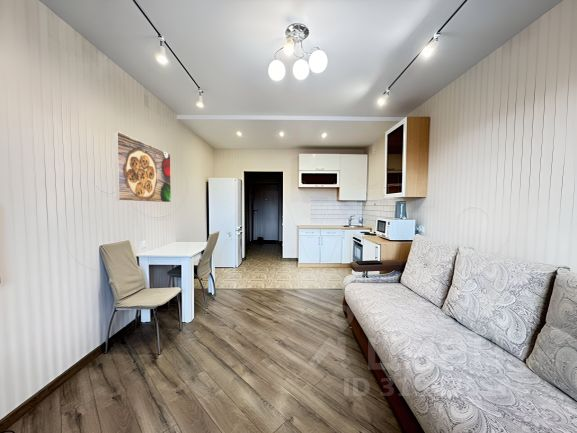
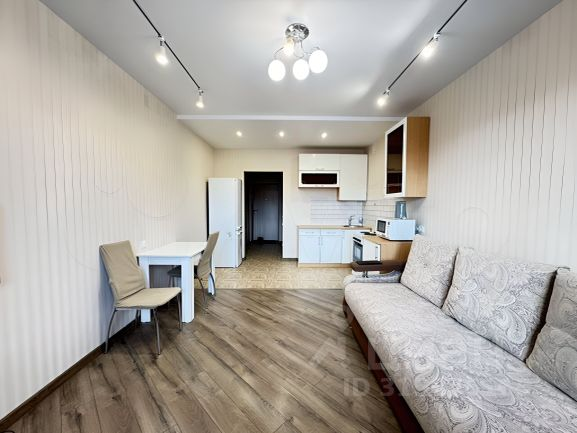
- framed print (147, 173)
